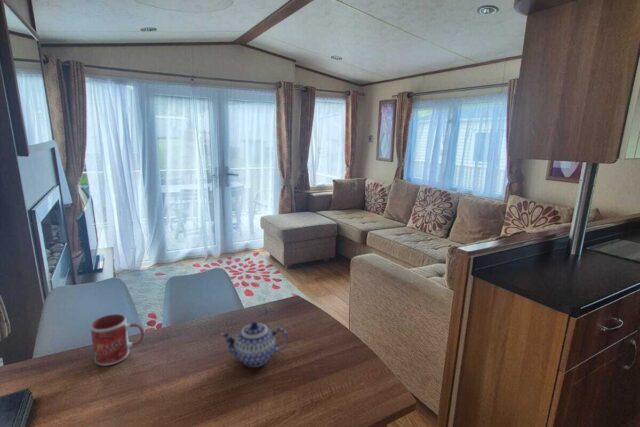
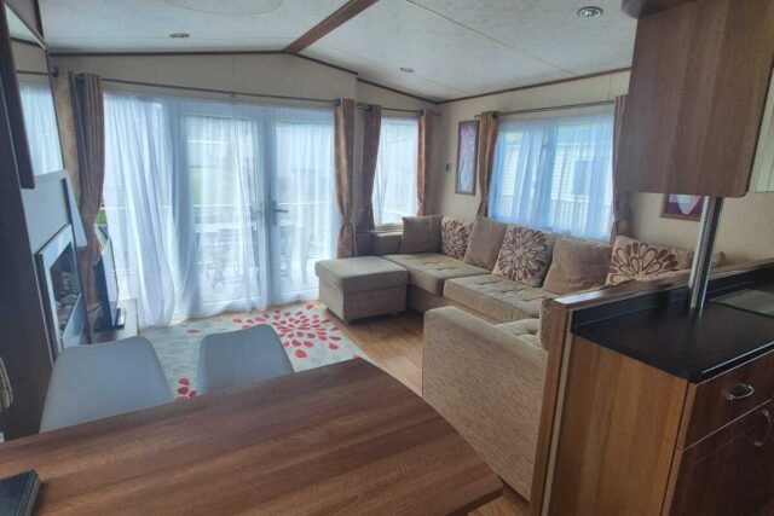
- mug (118, 338)
- teapot (255, 341)
